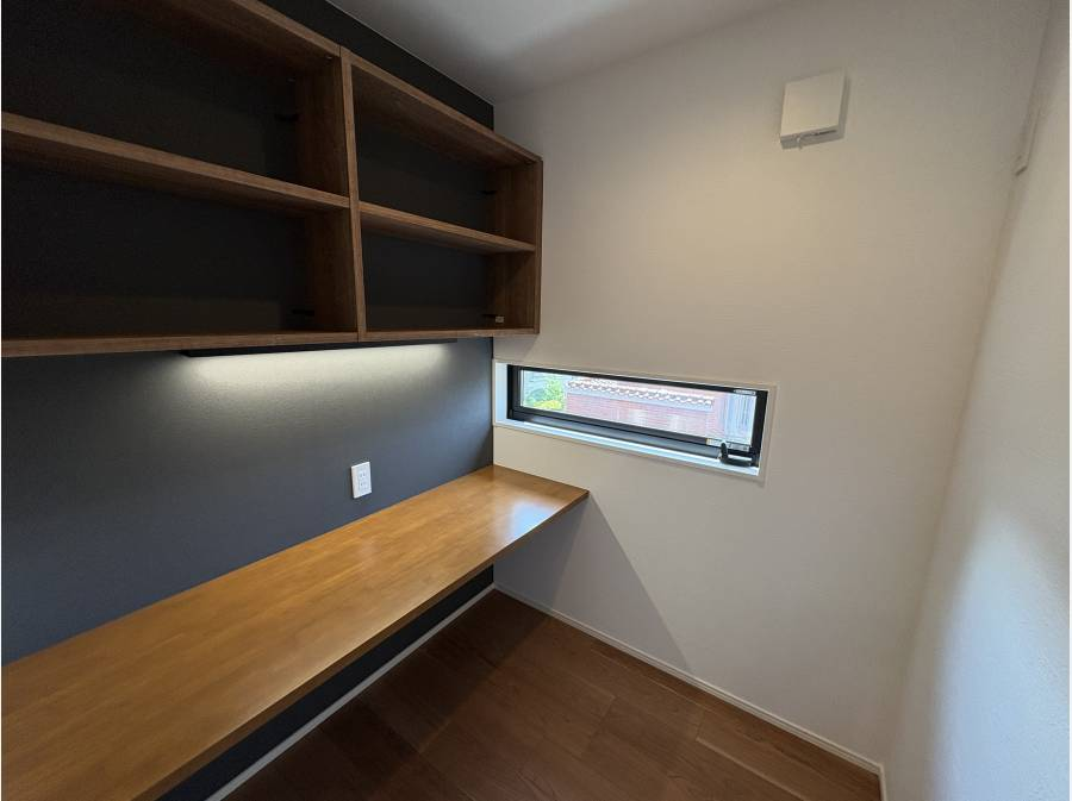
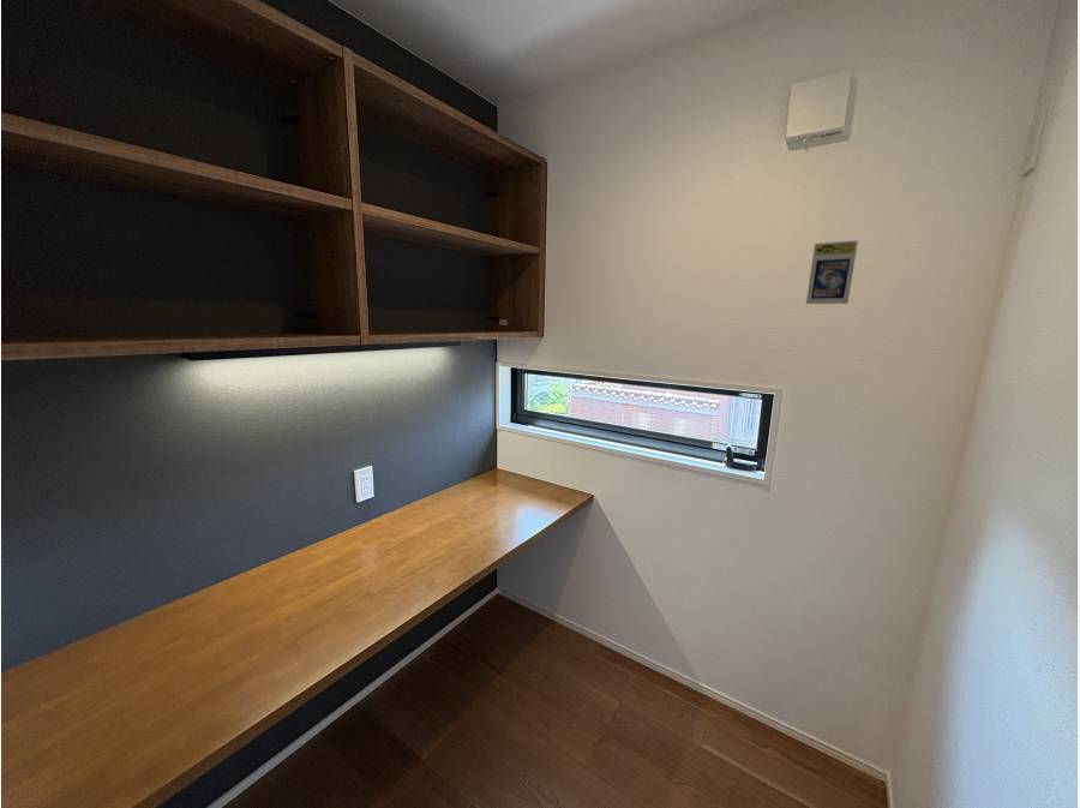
+ trading card display case (830, 273)
